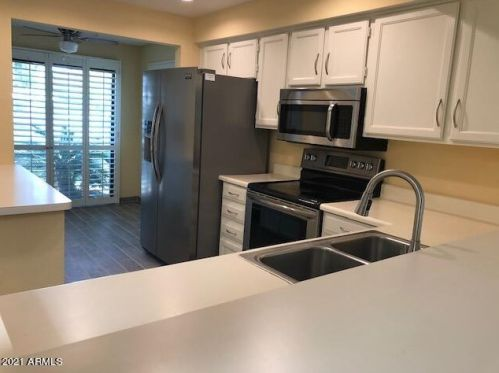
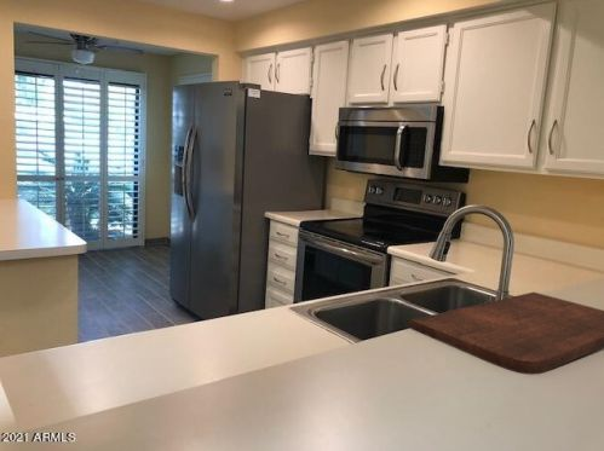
+ cutting board (531, 325)
